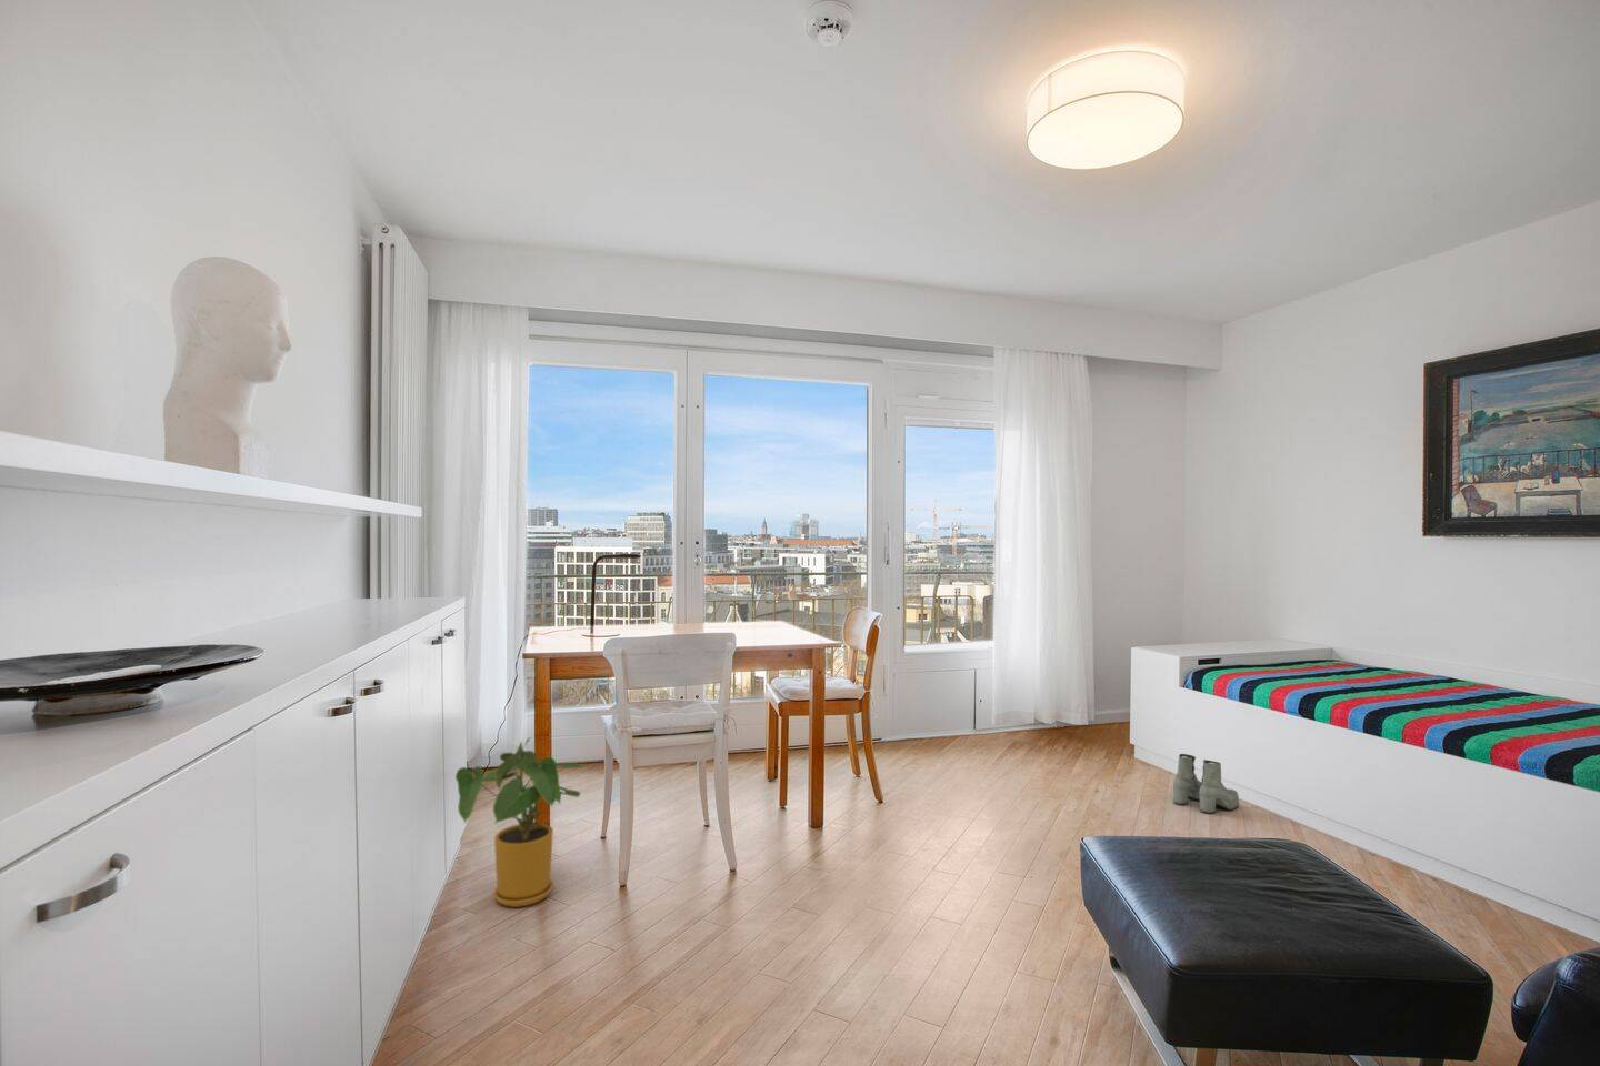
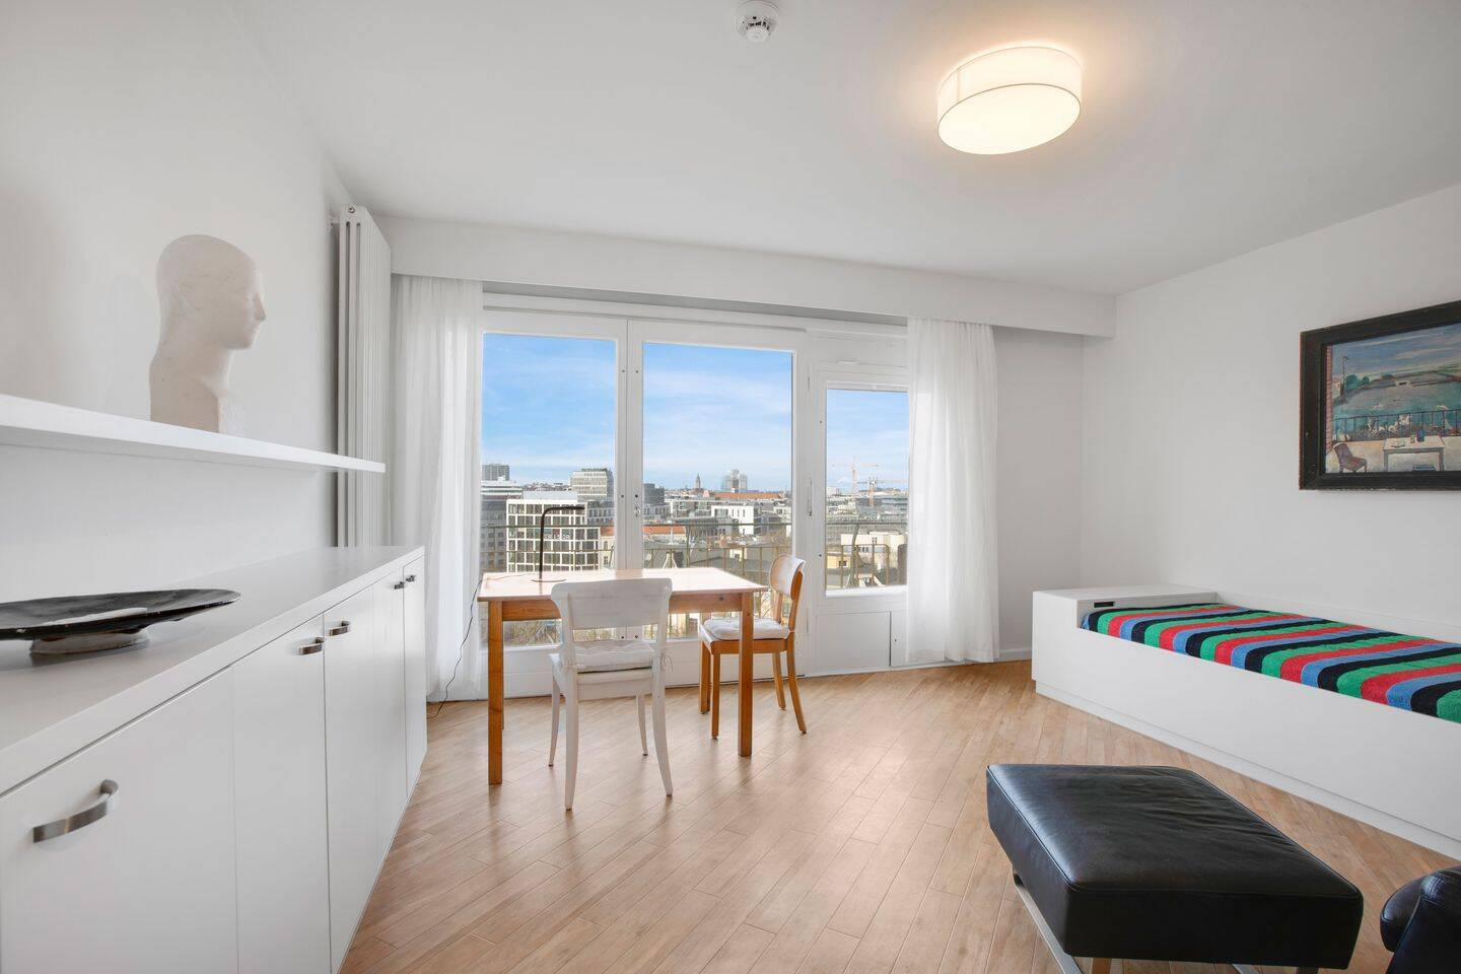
- house plant (527, 819)
- boots (1205, 779)
